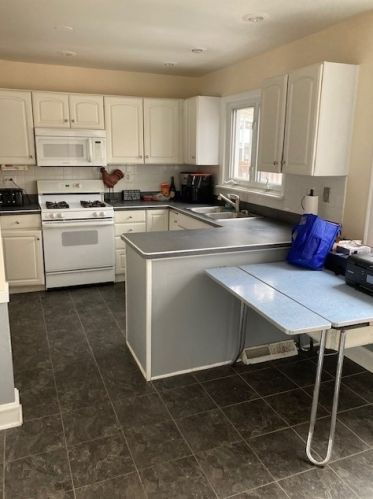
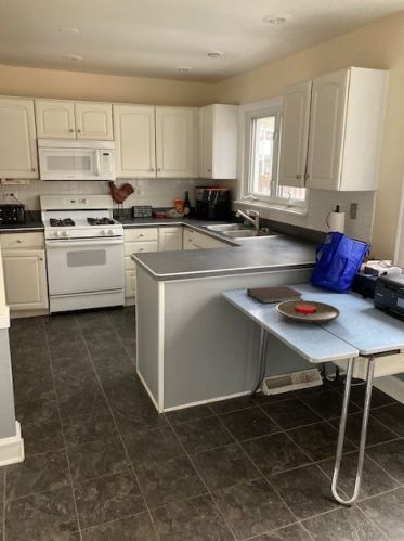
+ plate (307, 312)
+ notebook (274, 294)
